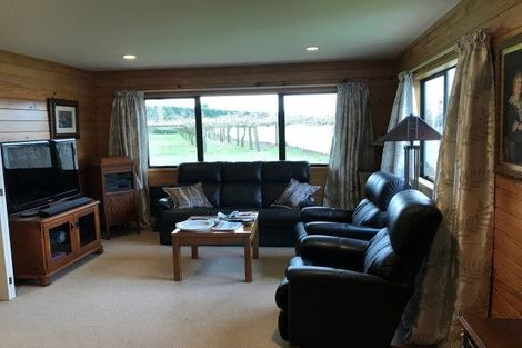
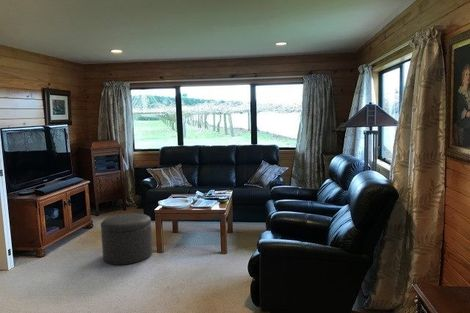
+ ottoman (127, 236)
